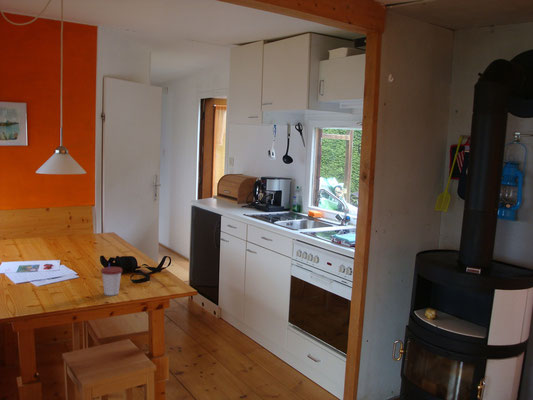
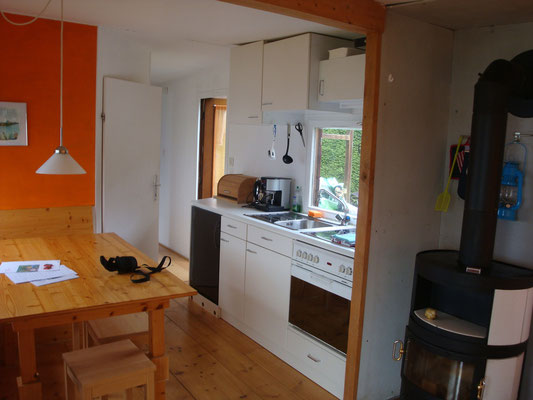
- cup (111, 278)
